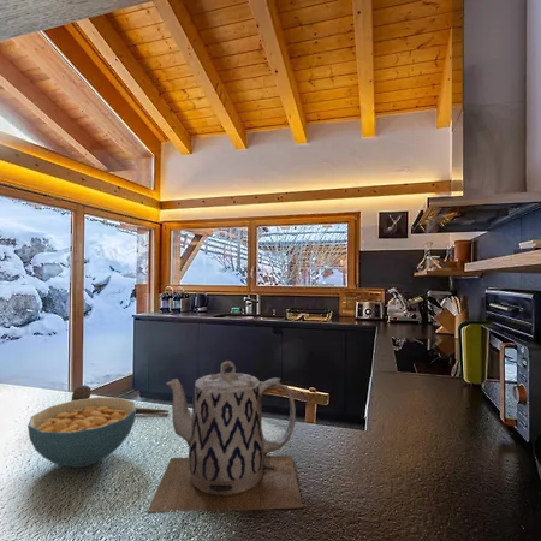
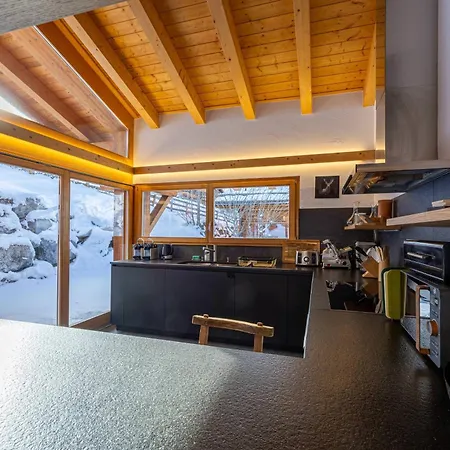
- spoon (136, 408)
- cereal bowl (84, 436)
- teapot (228, 421)
